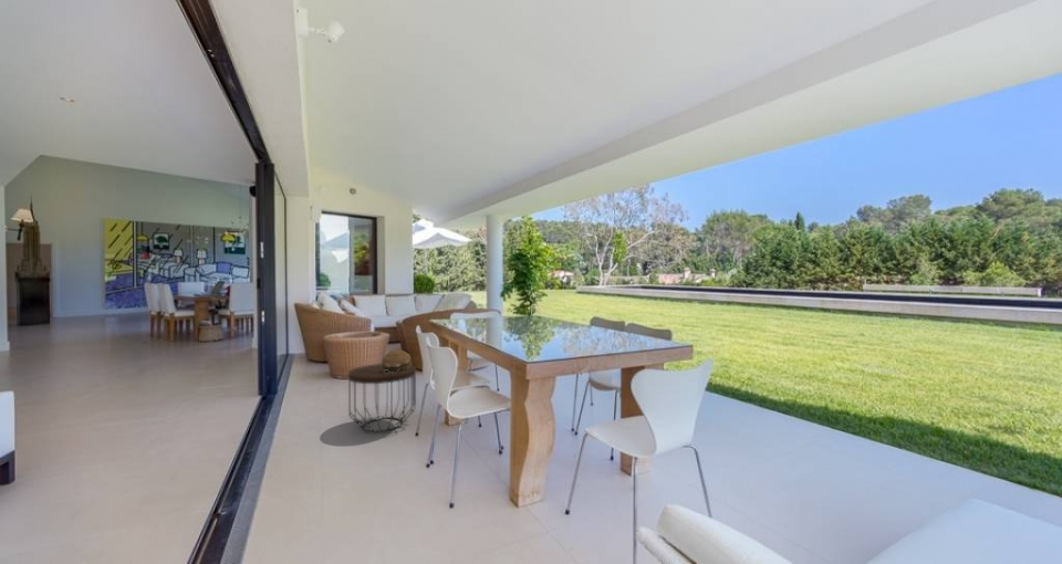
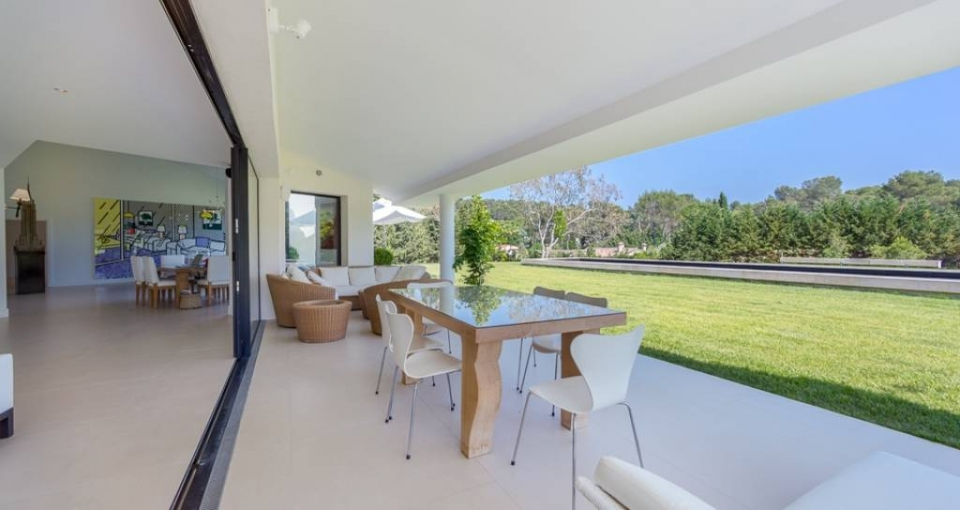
- decorative bowl (396, 359)
- side table (387, 397)
